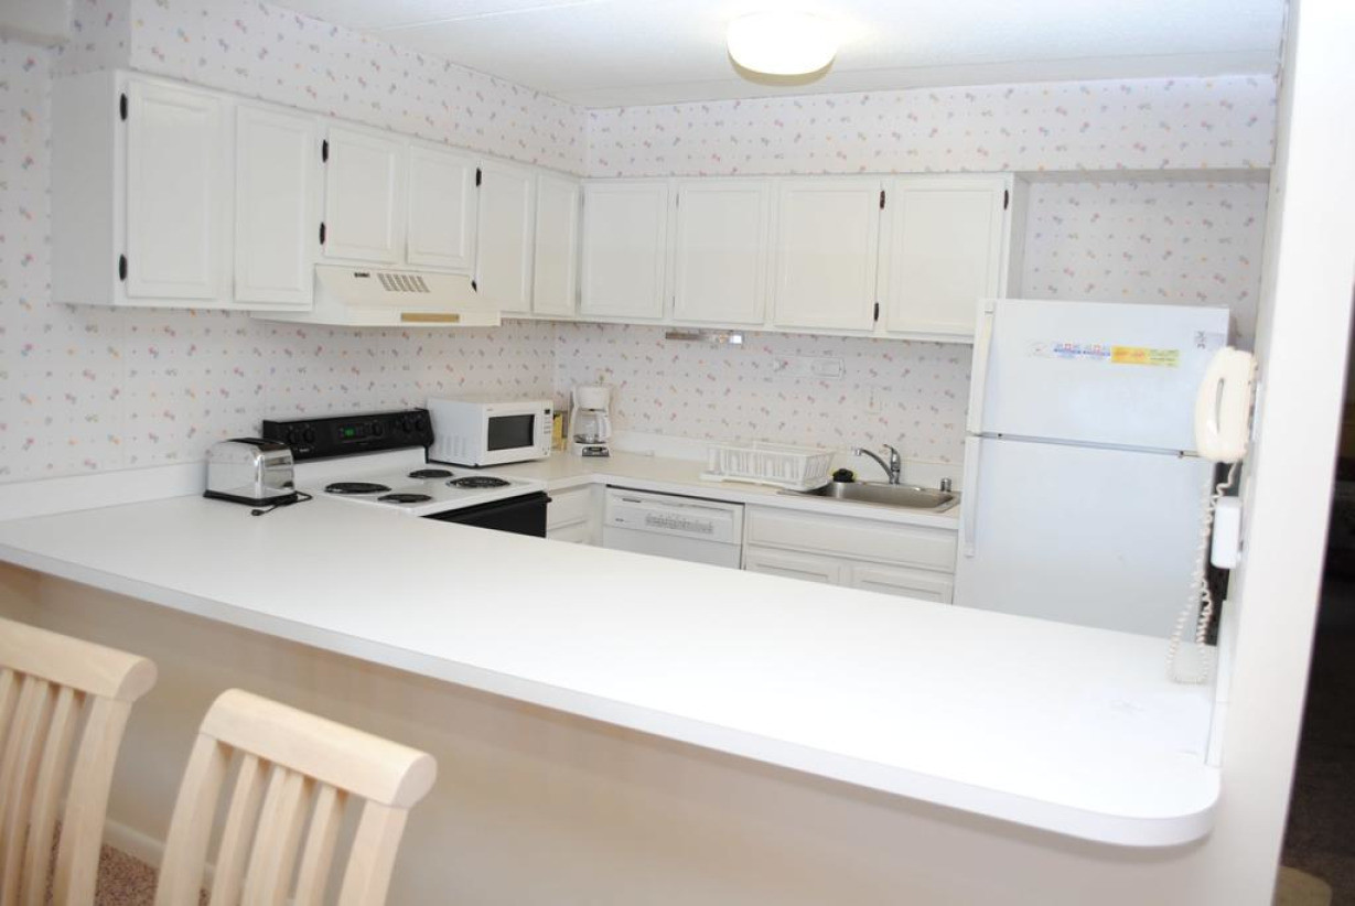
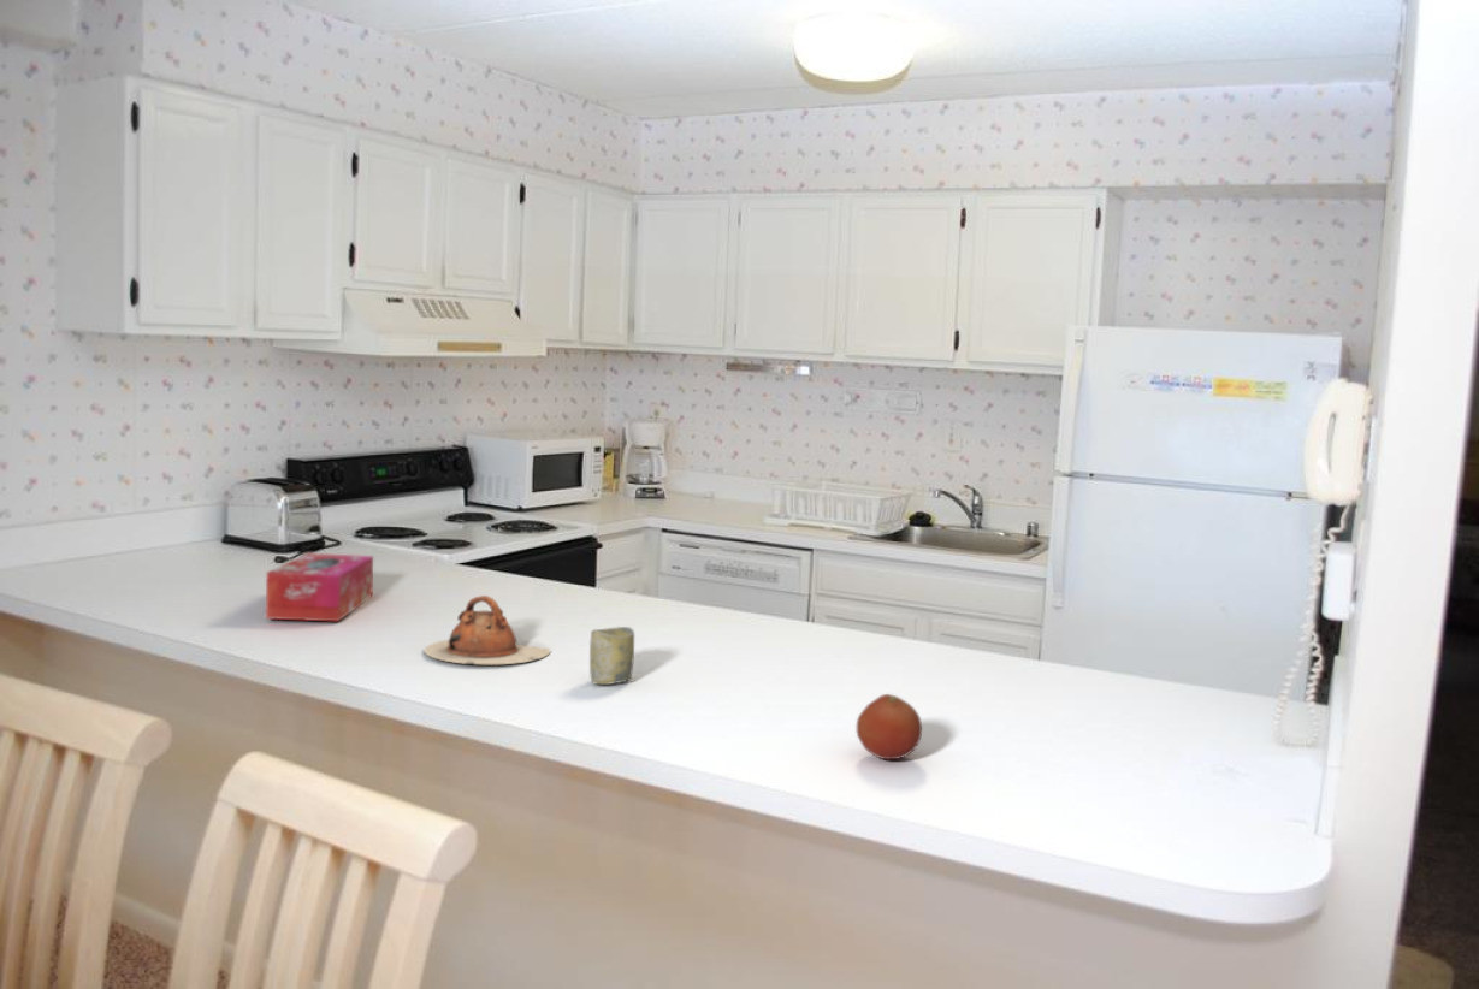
+ teapot (489, 622)
+ fruit (889, 726)
+ tissue box (321, 585)
+ cup (611, 655)
